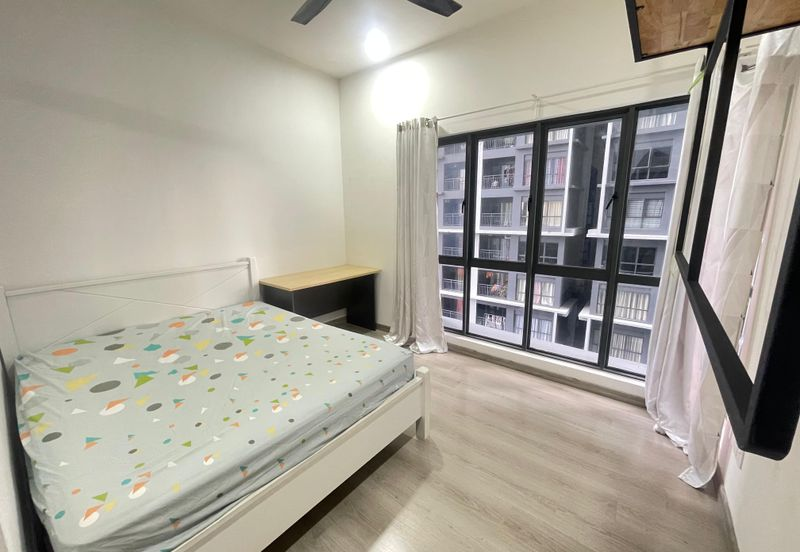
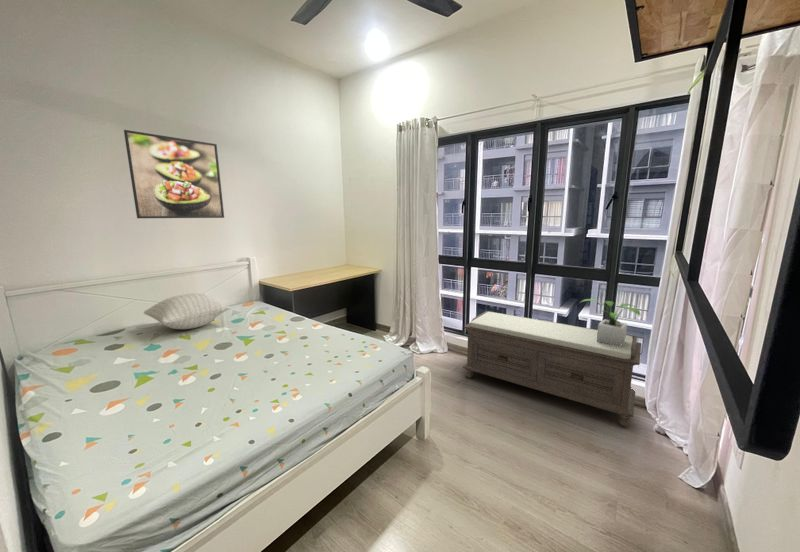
+ bench (543, 358)
+ pillow (187, 310)
+ potted plant (609, 320)
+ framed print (179, 178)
